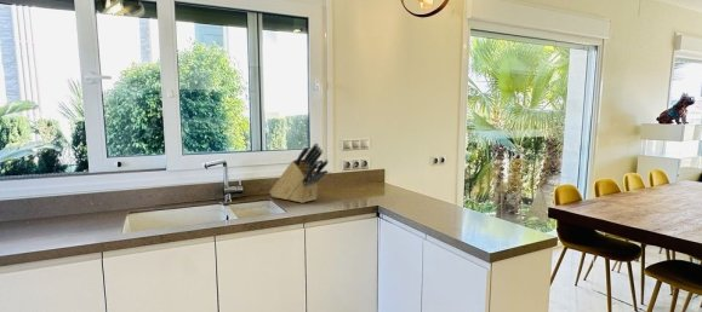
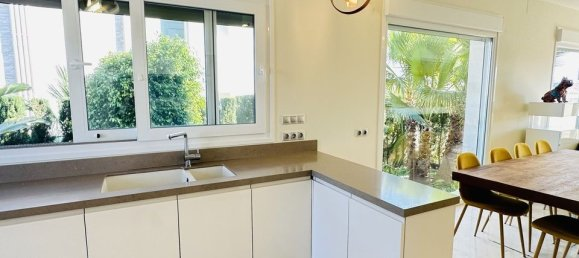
- knife block (298, 171)
